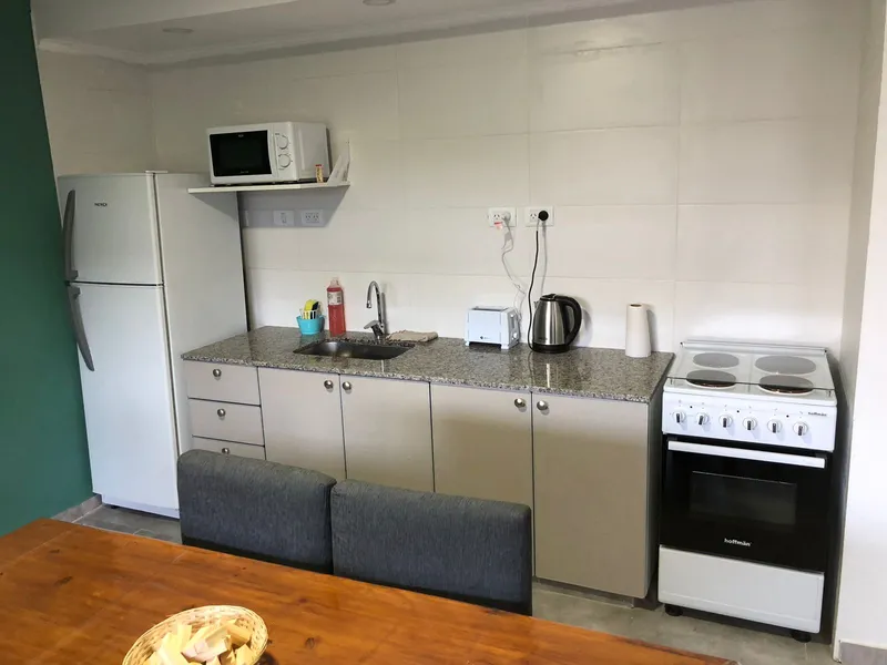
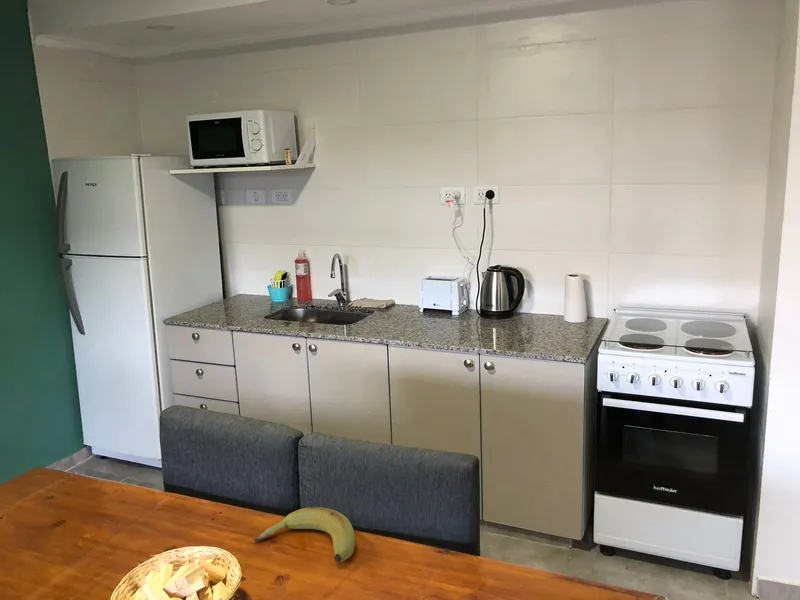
+ banana (304, 528)
